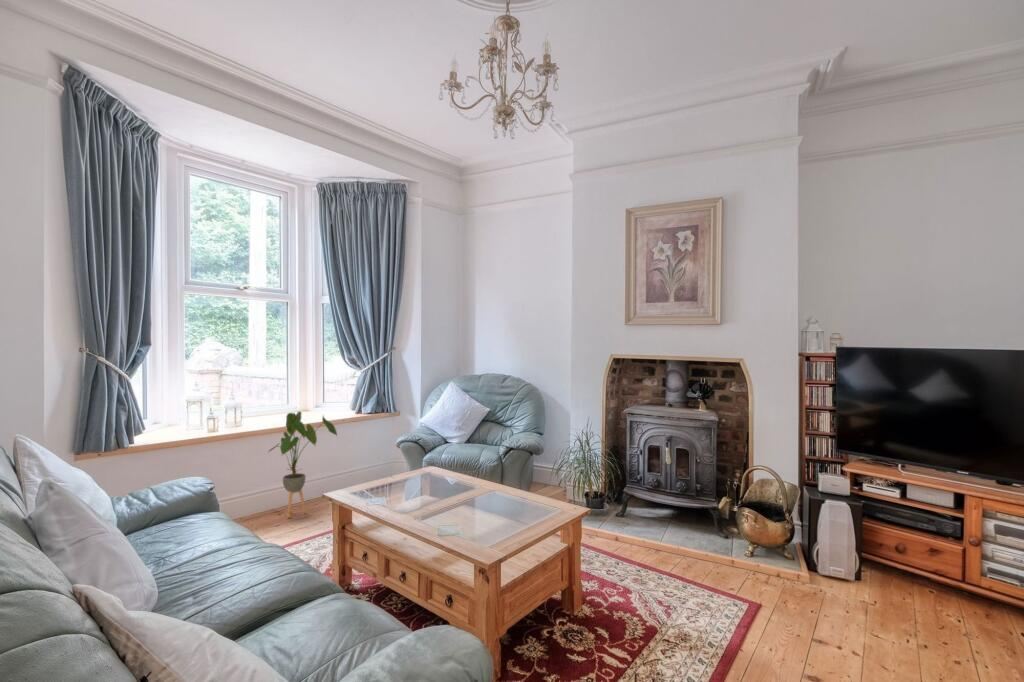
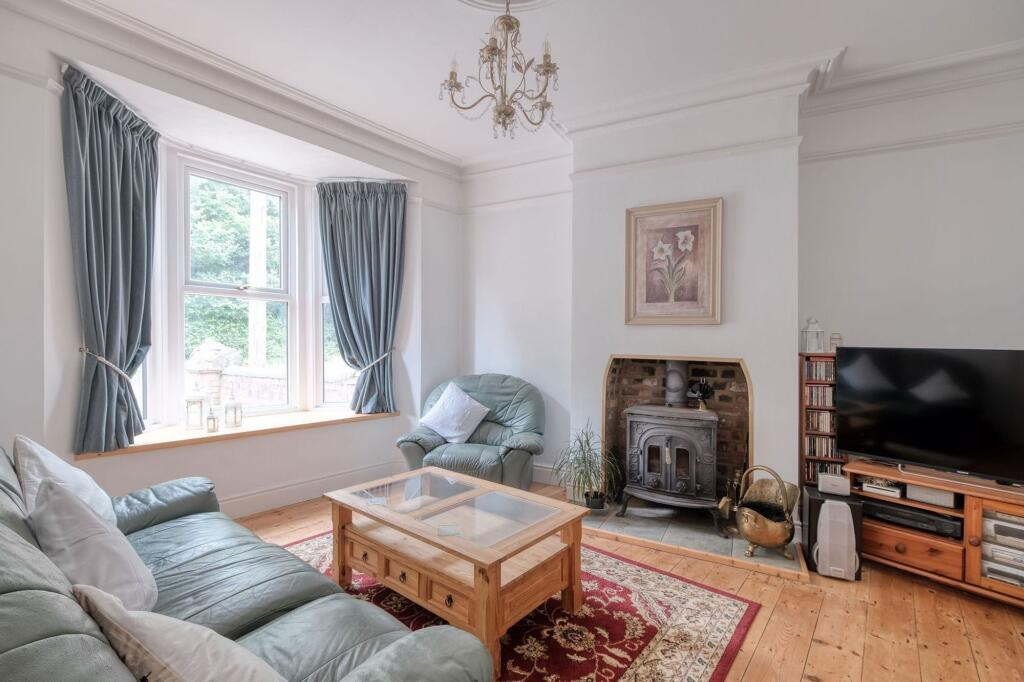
- house plant (296, 461)
